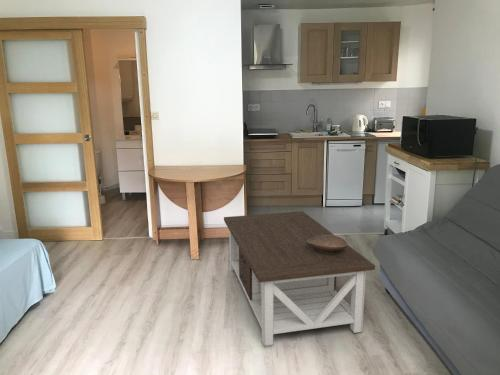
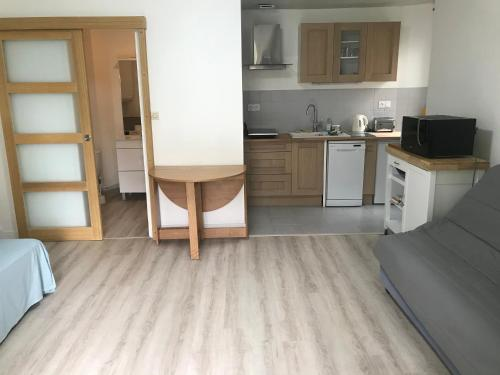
- decorative bowl (326, 244)
- coffee table (285, 266)
